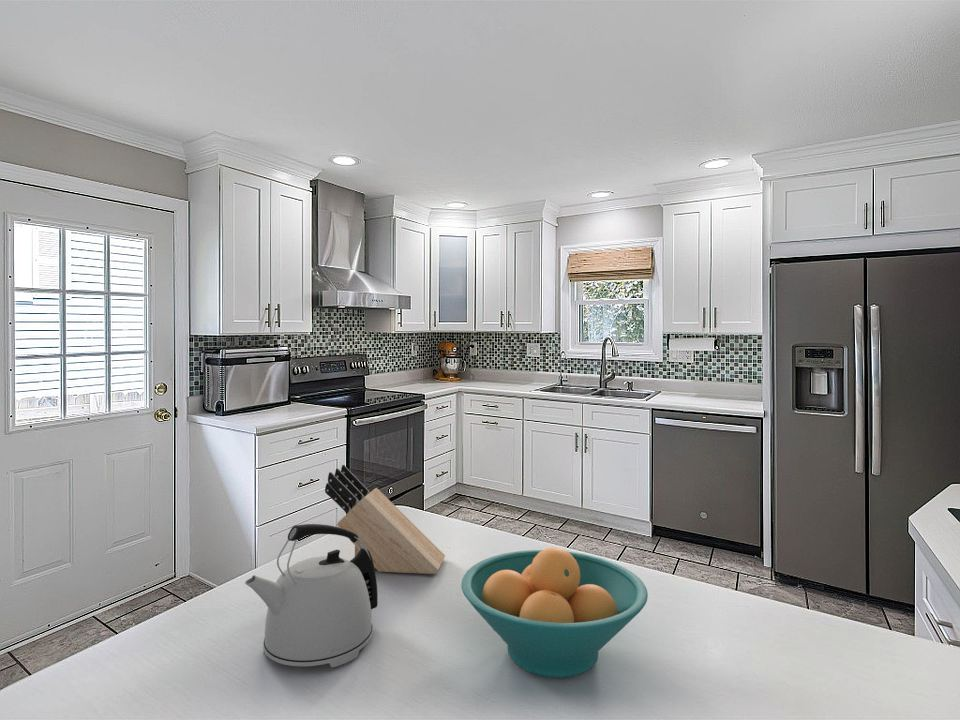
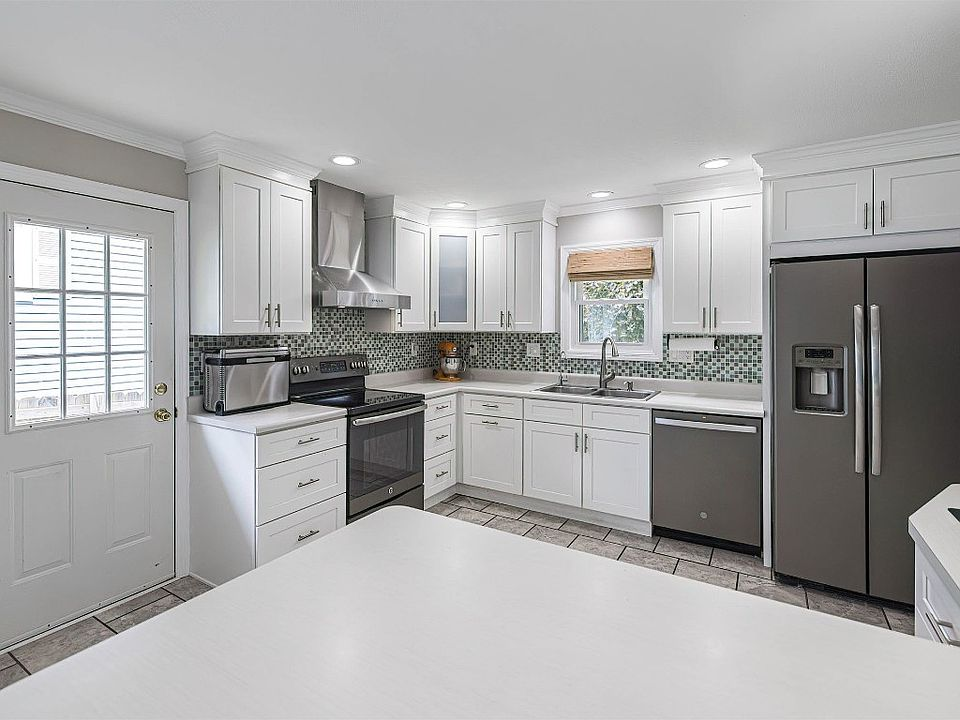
- kettle (316, 582)
- fruit bowl (552, 601)
- knife block (383, 516)
